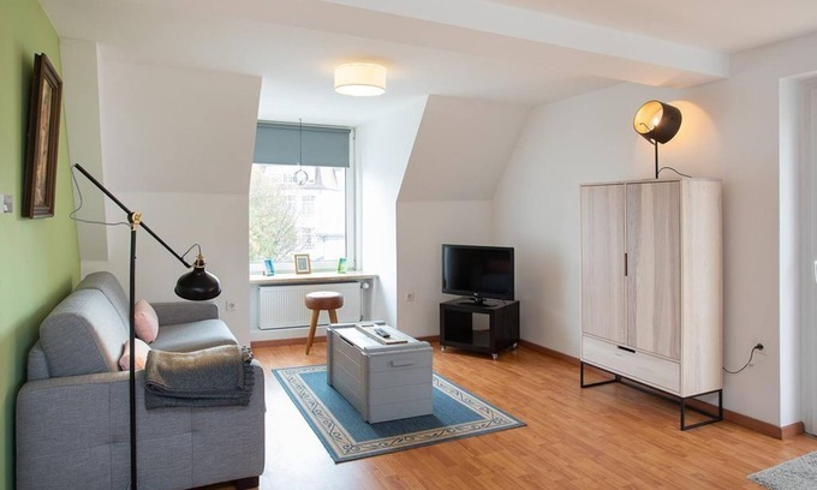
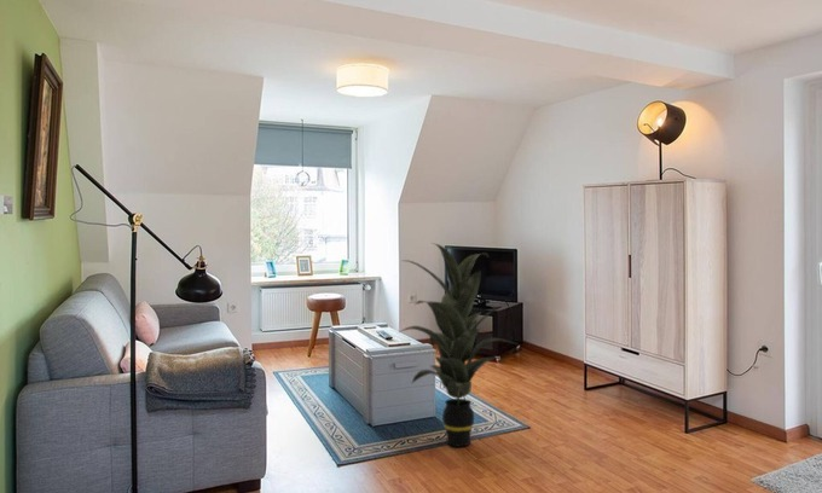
+ indoor plant (448, 342)
